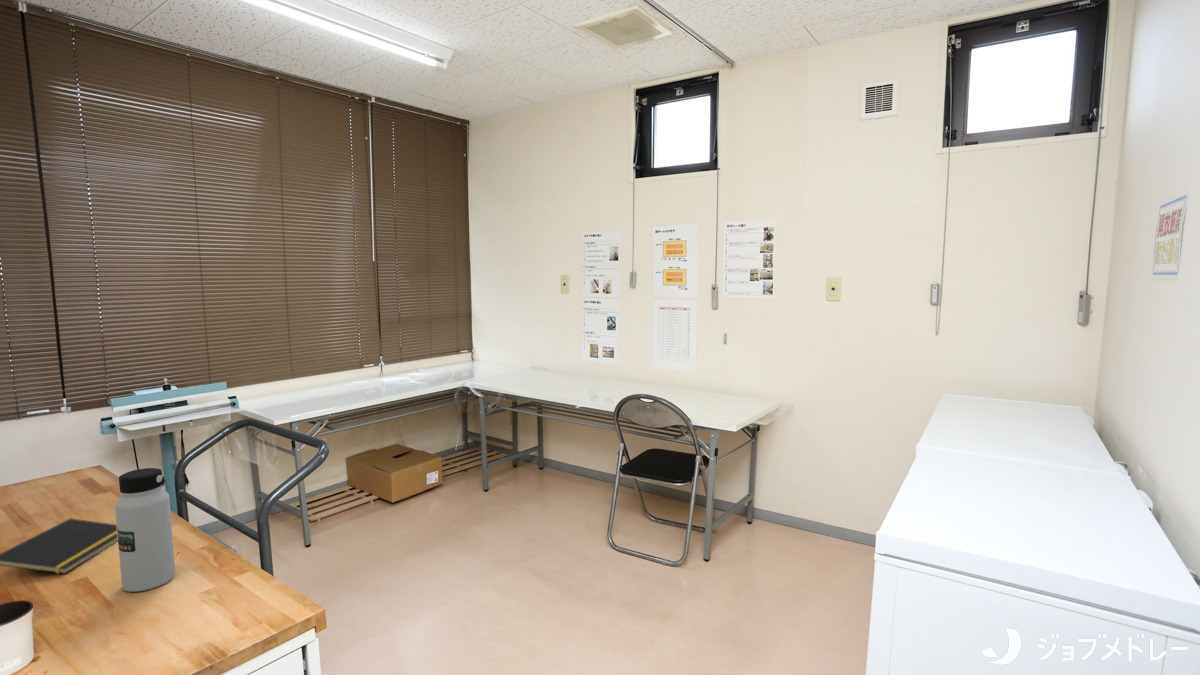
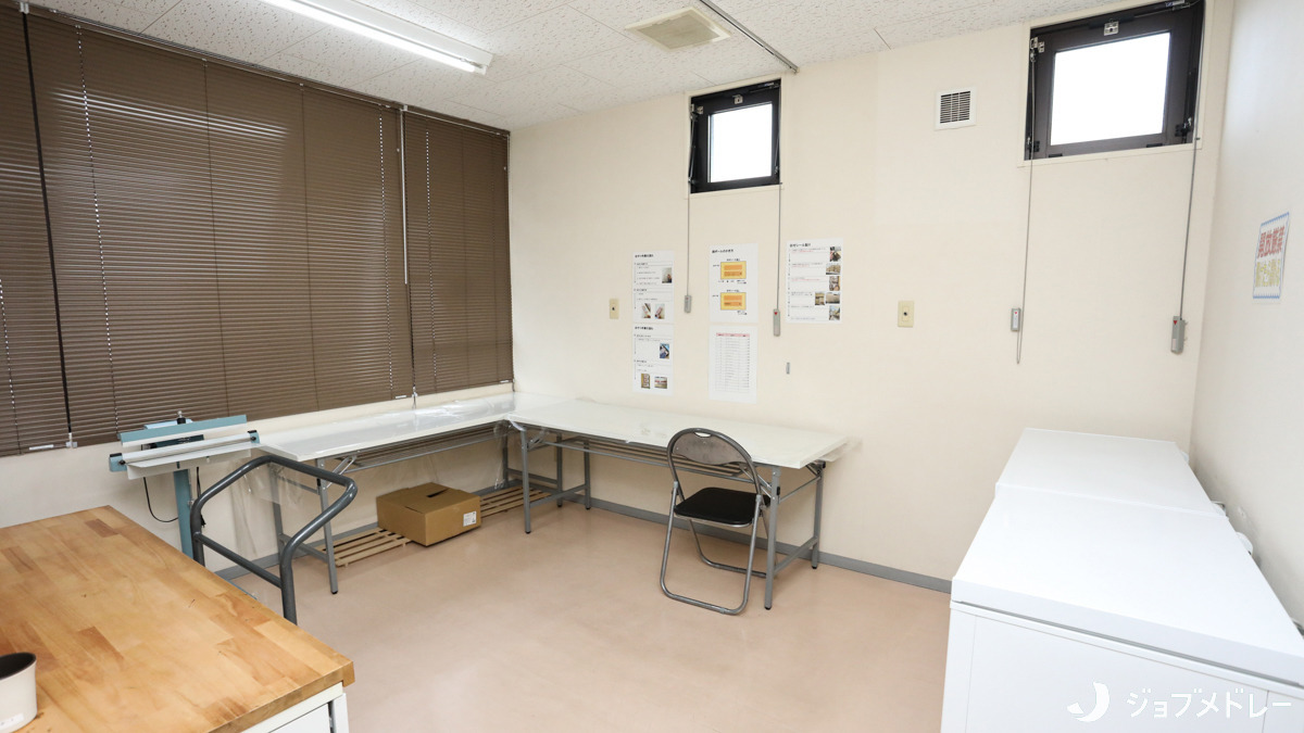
- water bottle (145, 527)
- notepad (67, 544)
